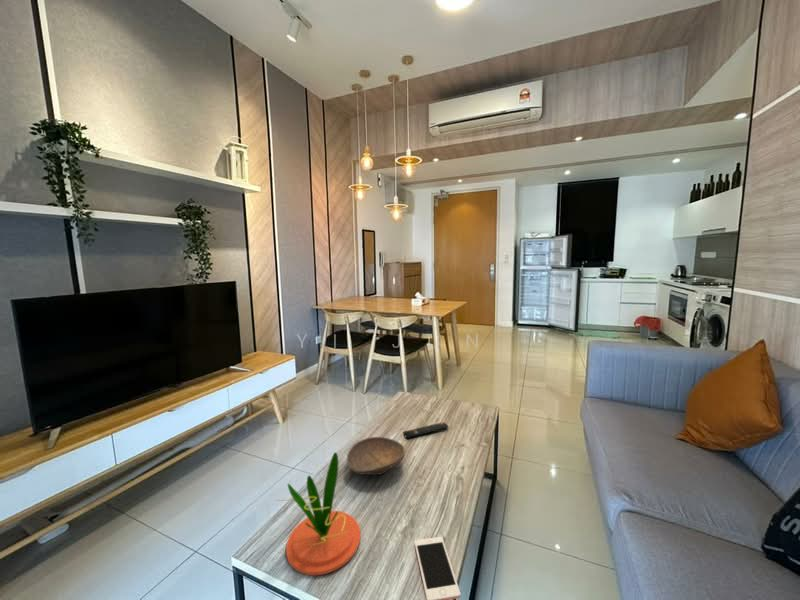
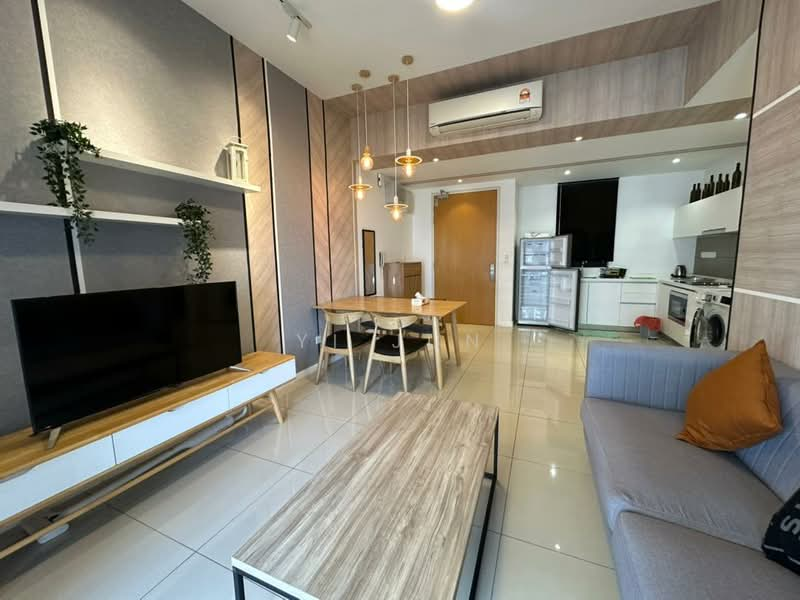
- remote control (426, 430)
- decorative bowl (376, 458)
- plant (320, 504)
- cell phone (435, 566)
